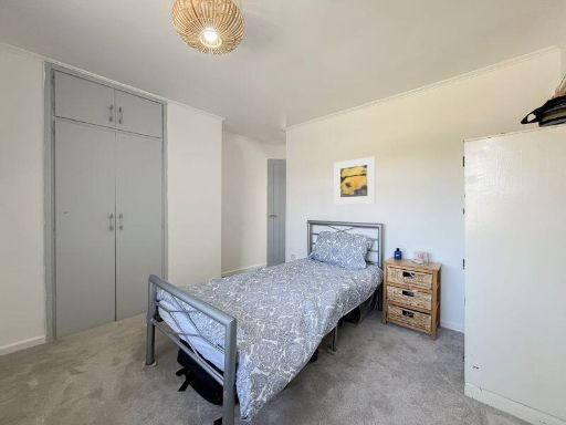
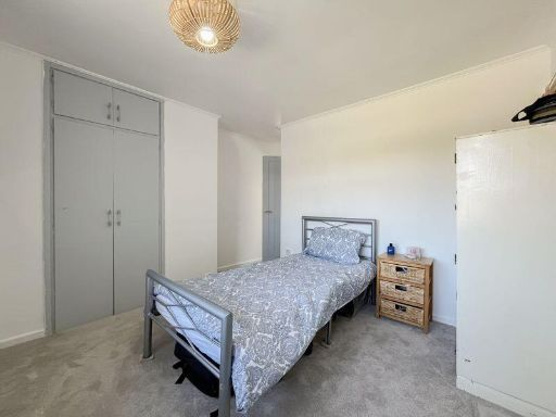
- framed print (353, 182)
